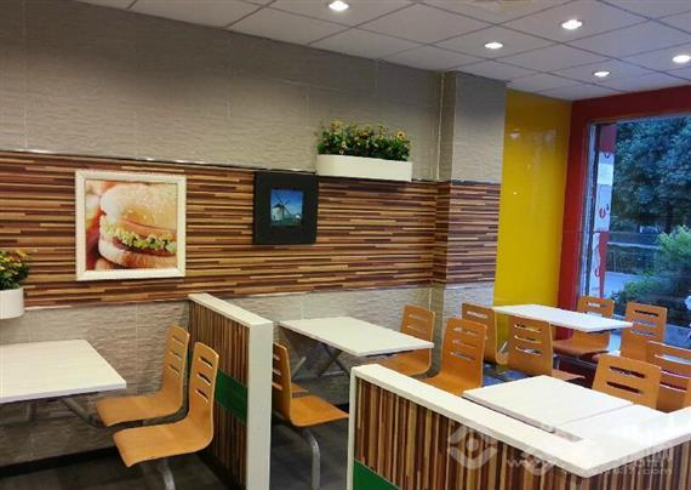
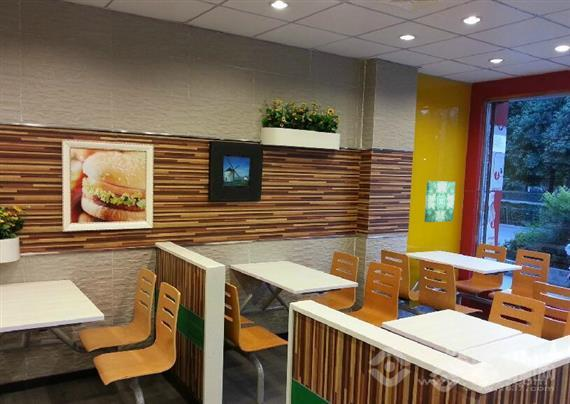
+ wall art (440, 201)
